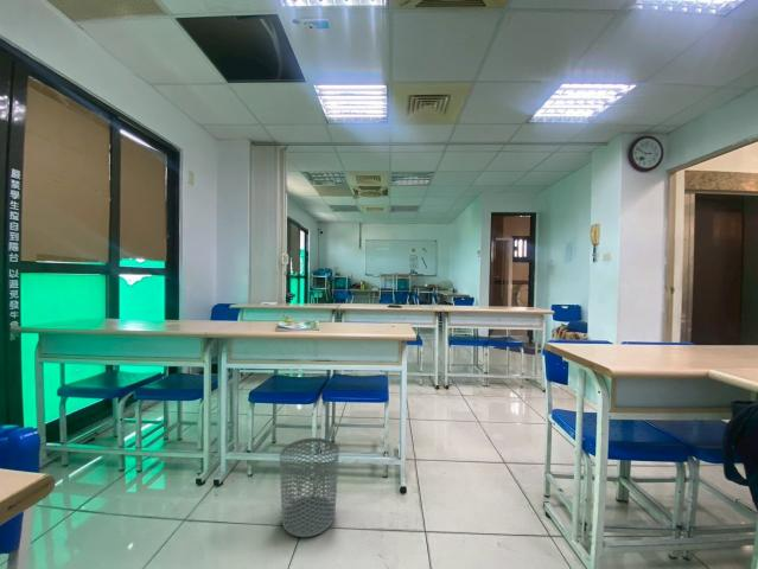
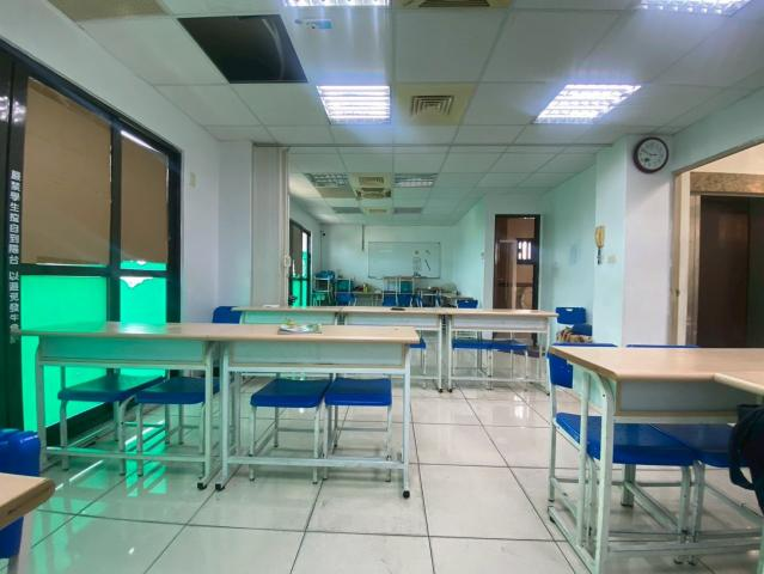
- waste bin (308, 485)
